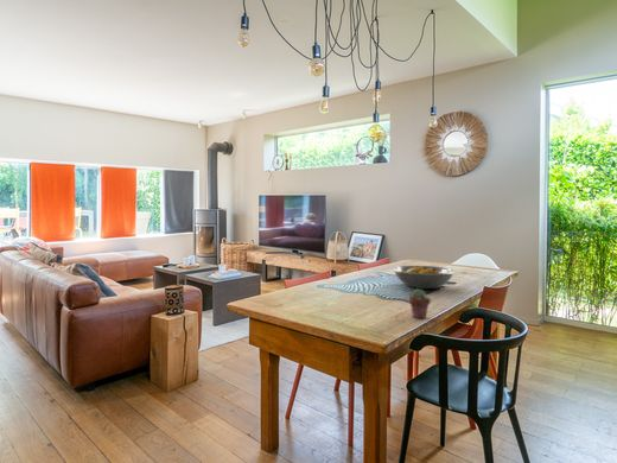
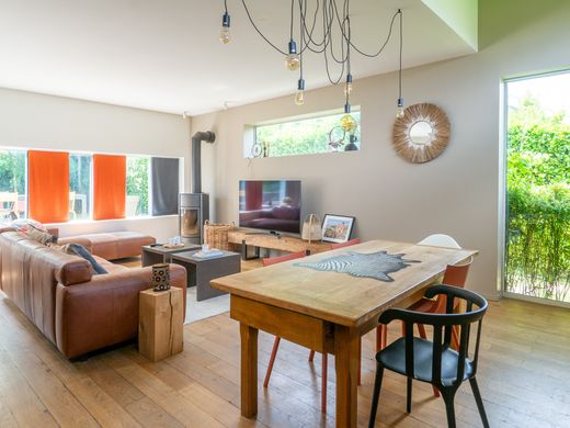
- potted succulent (419, 303)
- fruit bowl (422, 275)
